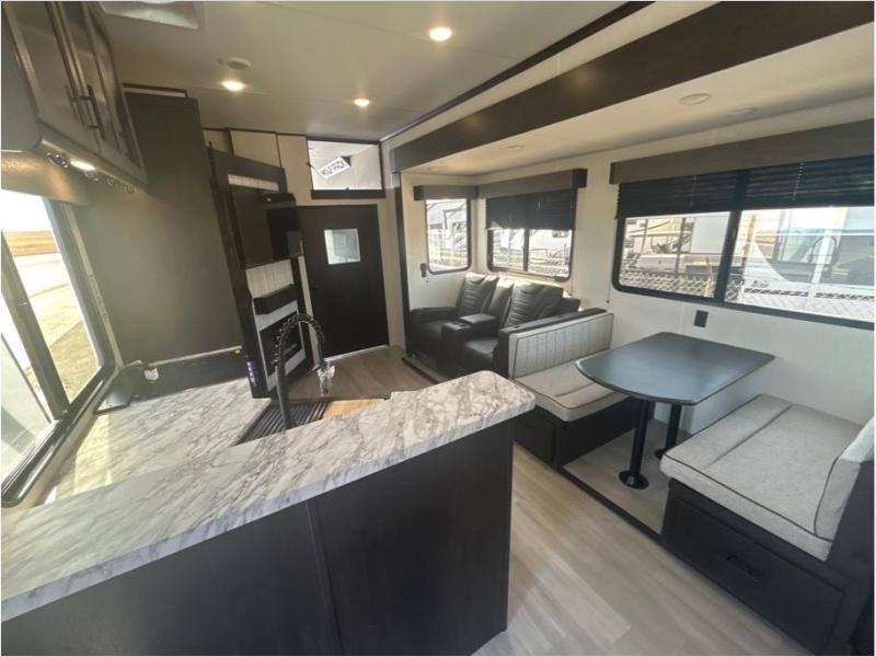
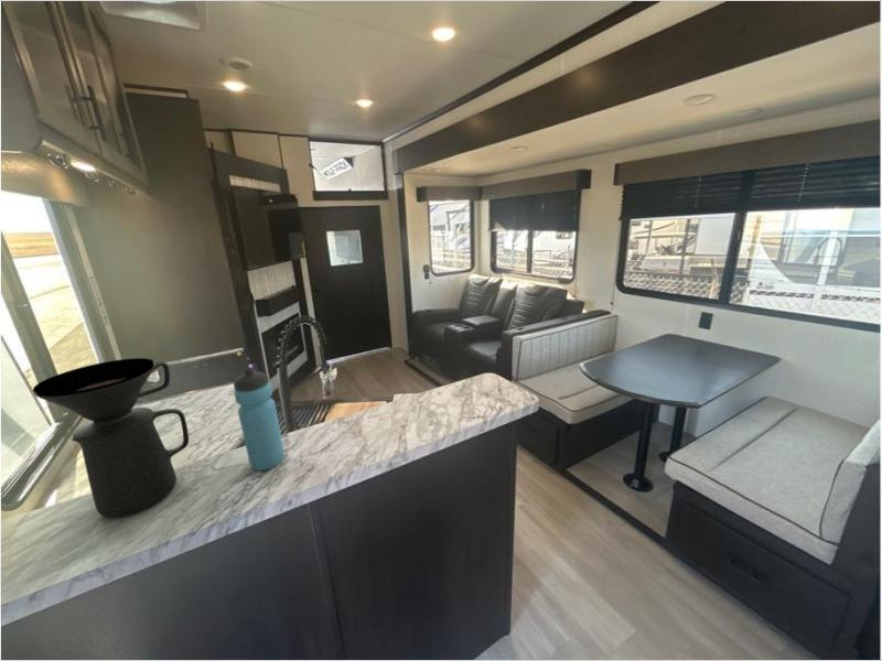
+ water bottle (258, 416)
+ coffee maker (120, 437)
